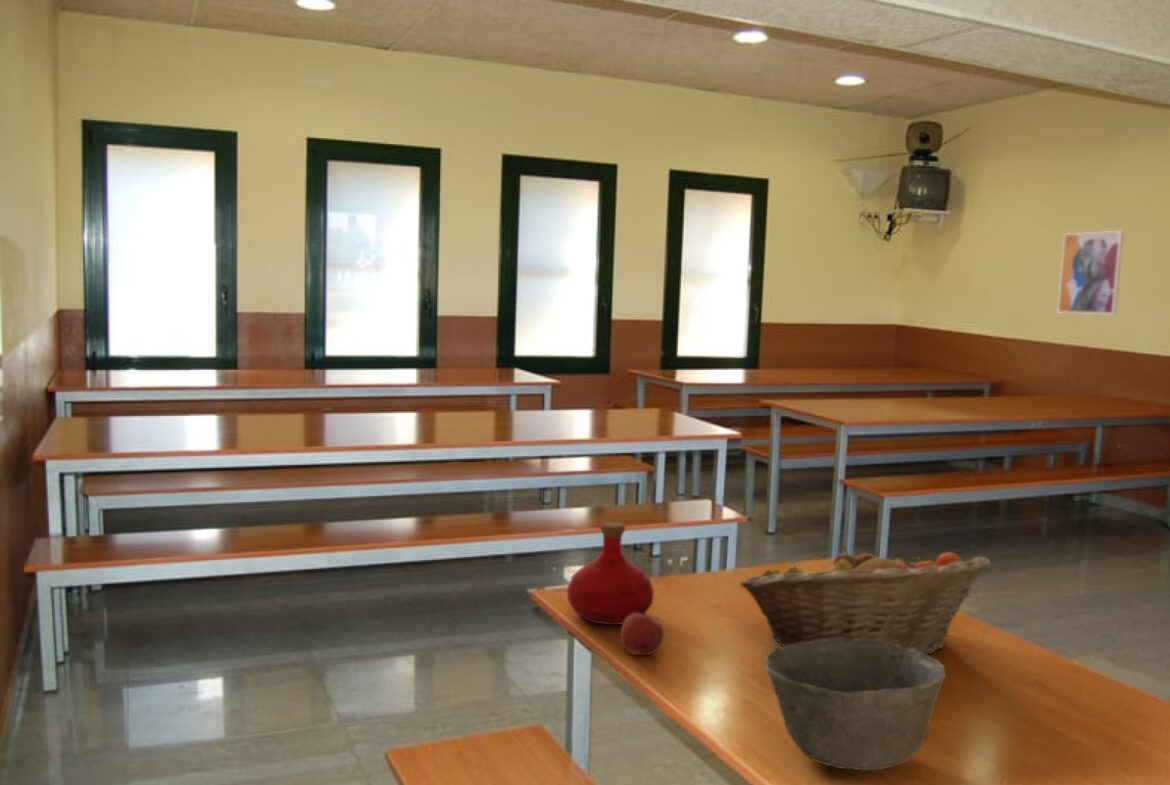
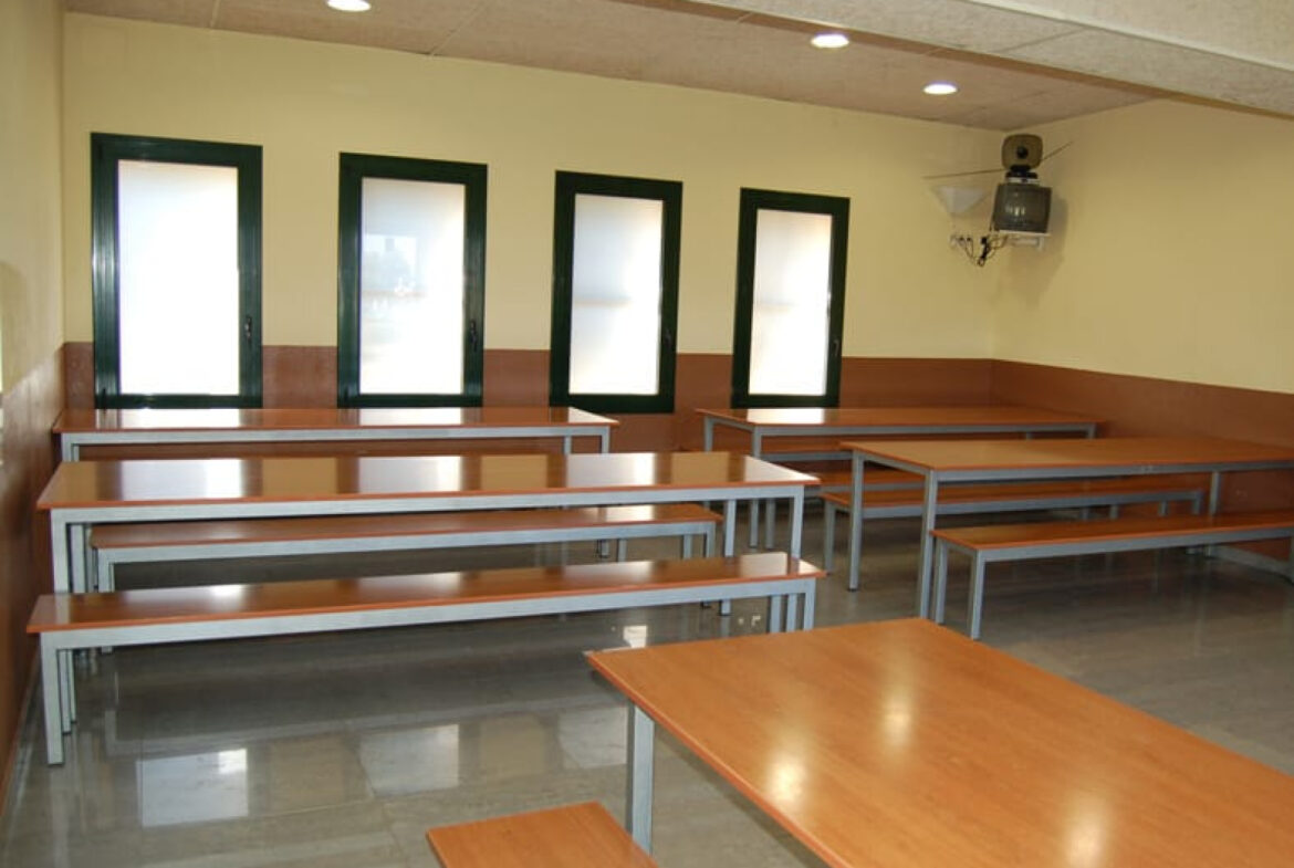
- apple (642, 633)
- bowl (849, 704)
- bottle (611, 569)
- fruit basket (863, 591)
- wall art (1089, 273)
